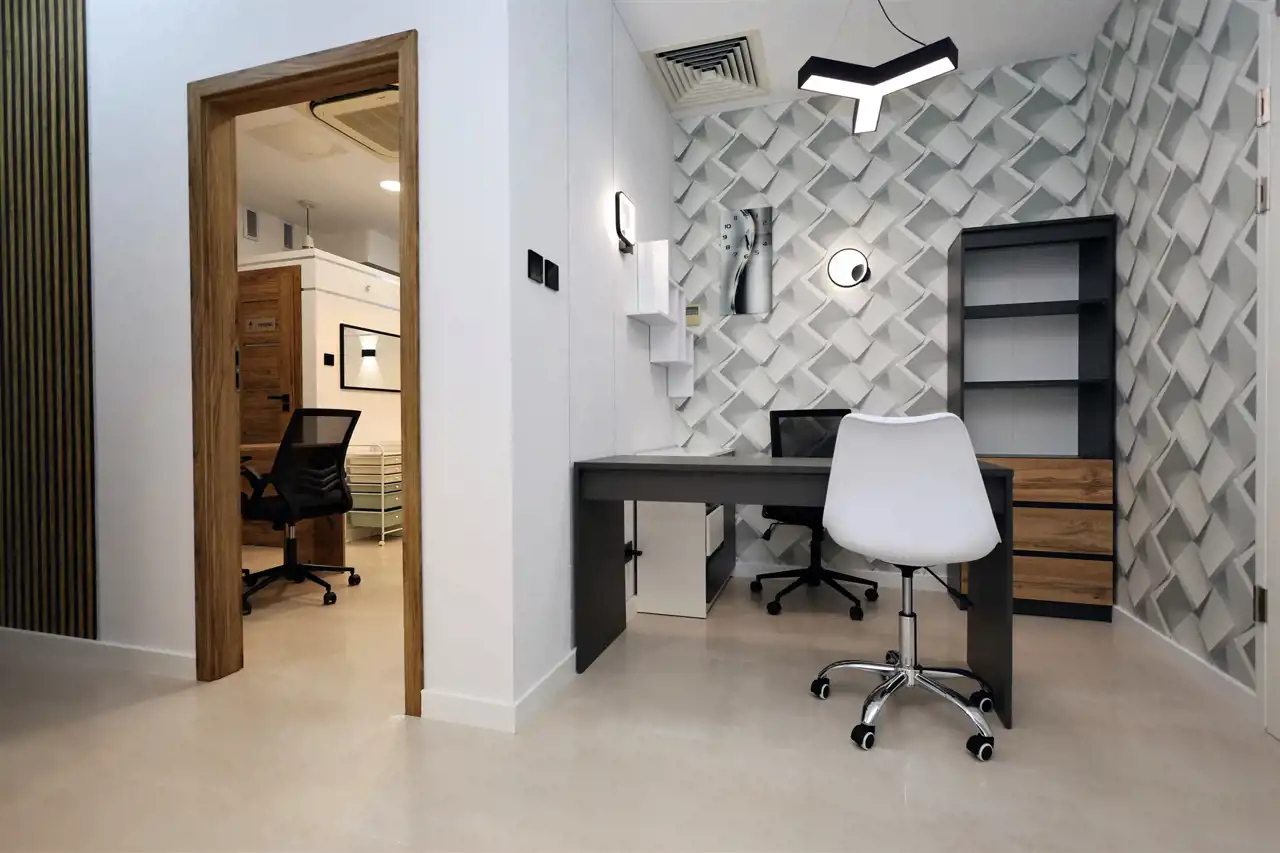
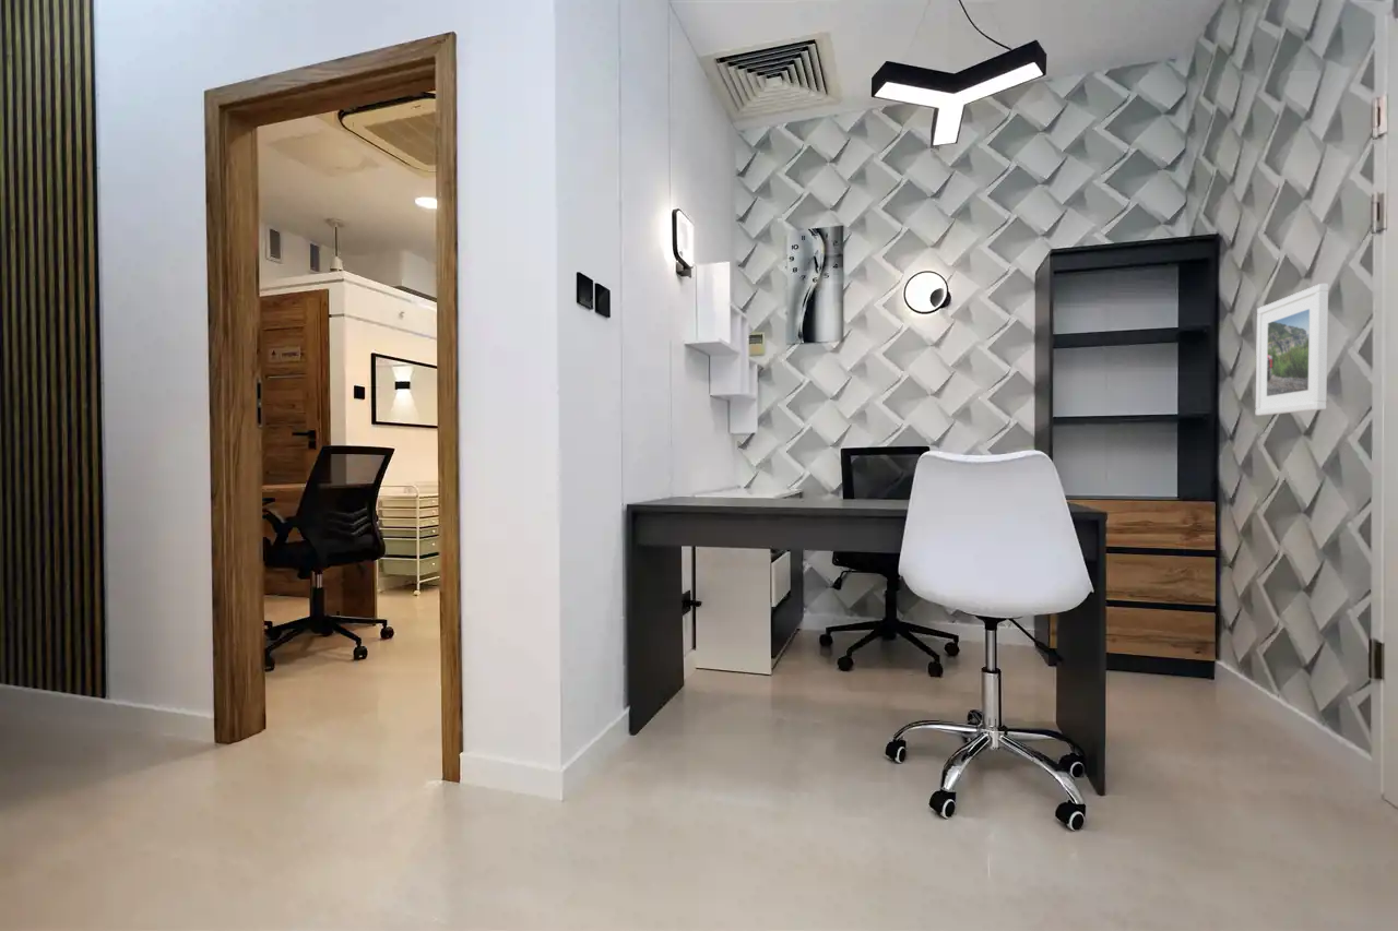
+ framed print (1289, 355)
